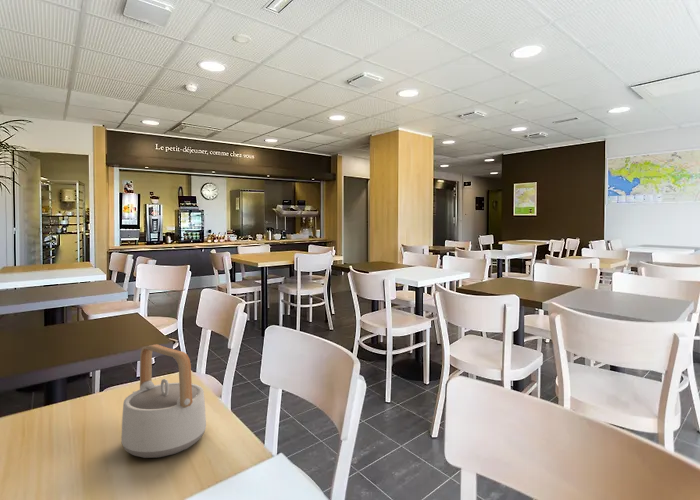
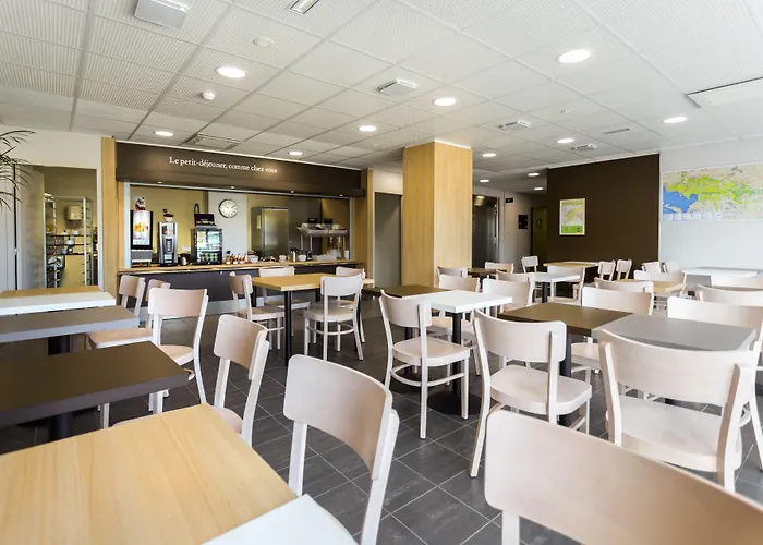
- teapot (160, 393)
